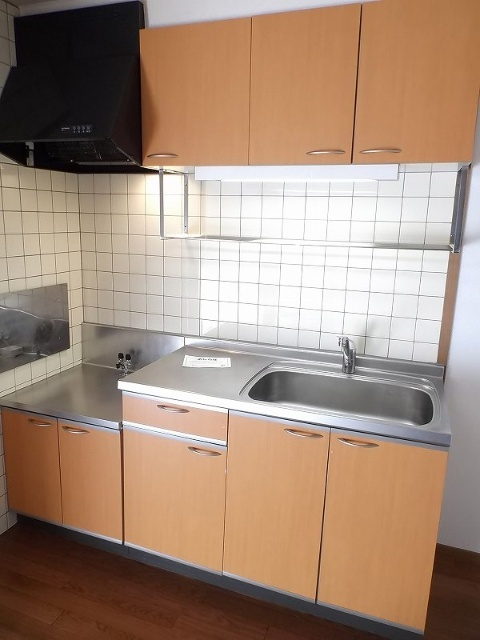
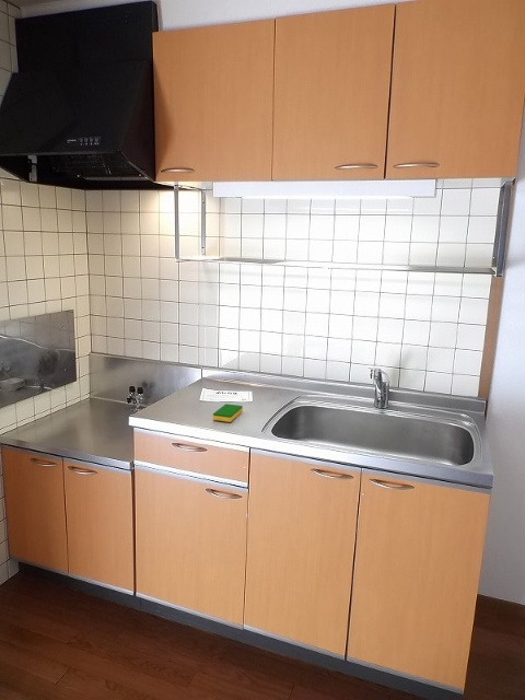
+ dish sponge (228, 412)
